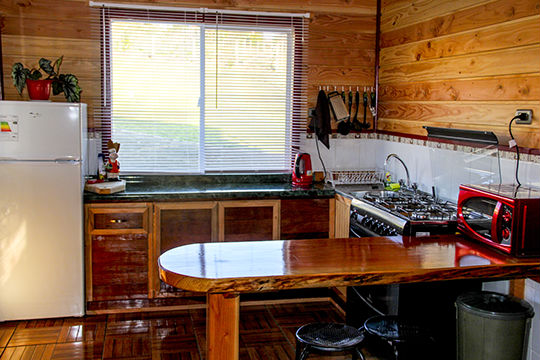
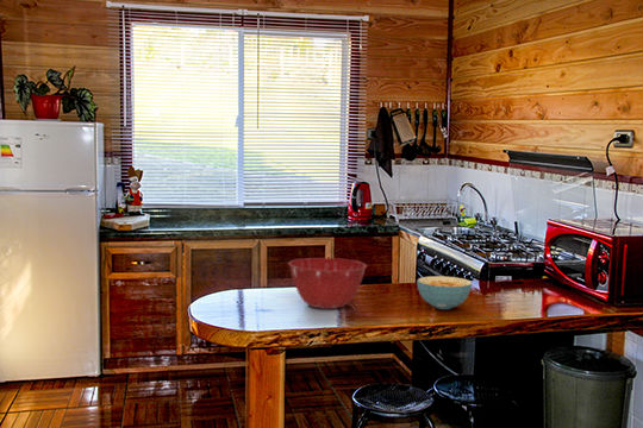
+ mixing bowl (326, 283)
+ cereal bowl (443, 294)
